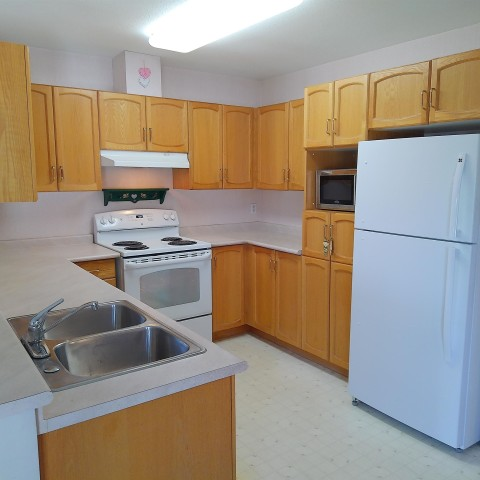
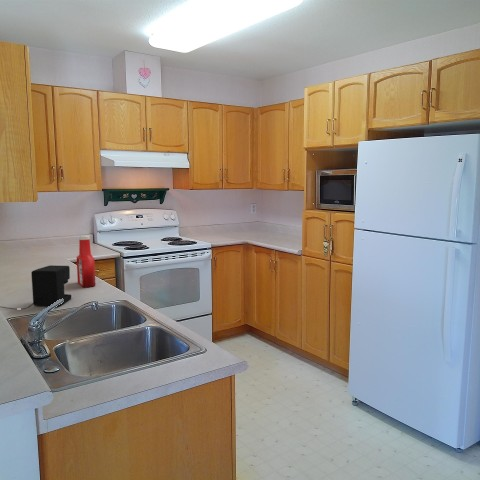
+ coffee maker (33, 285)
+ soap bottle (85, 260)
